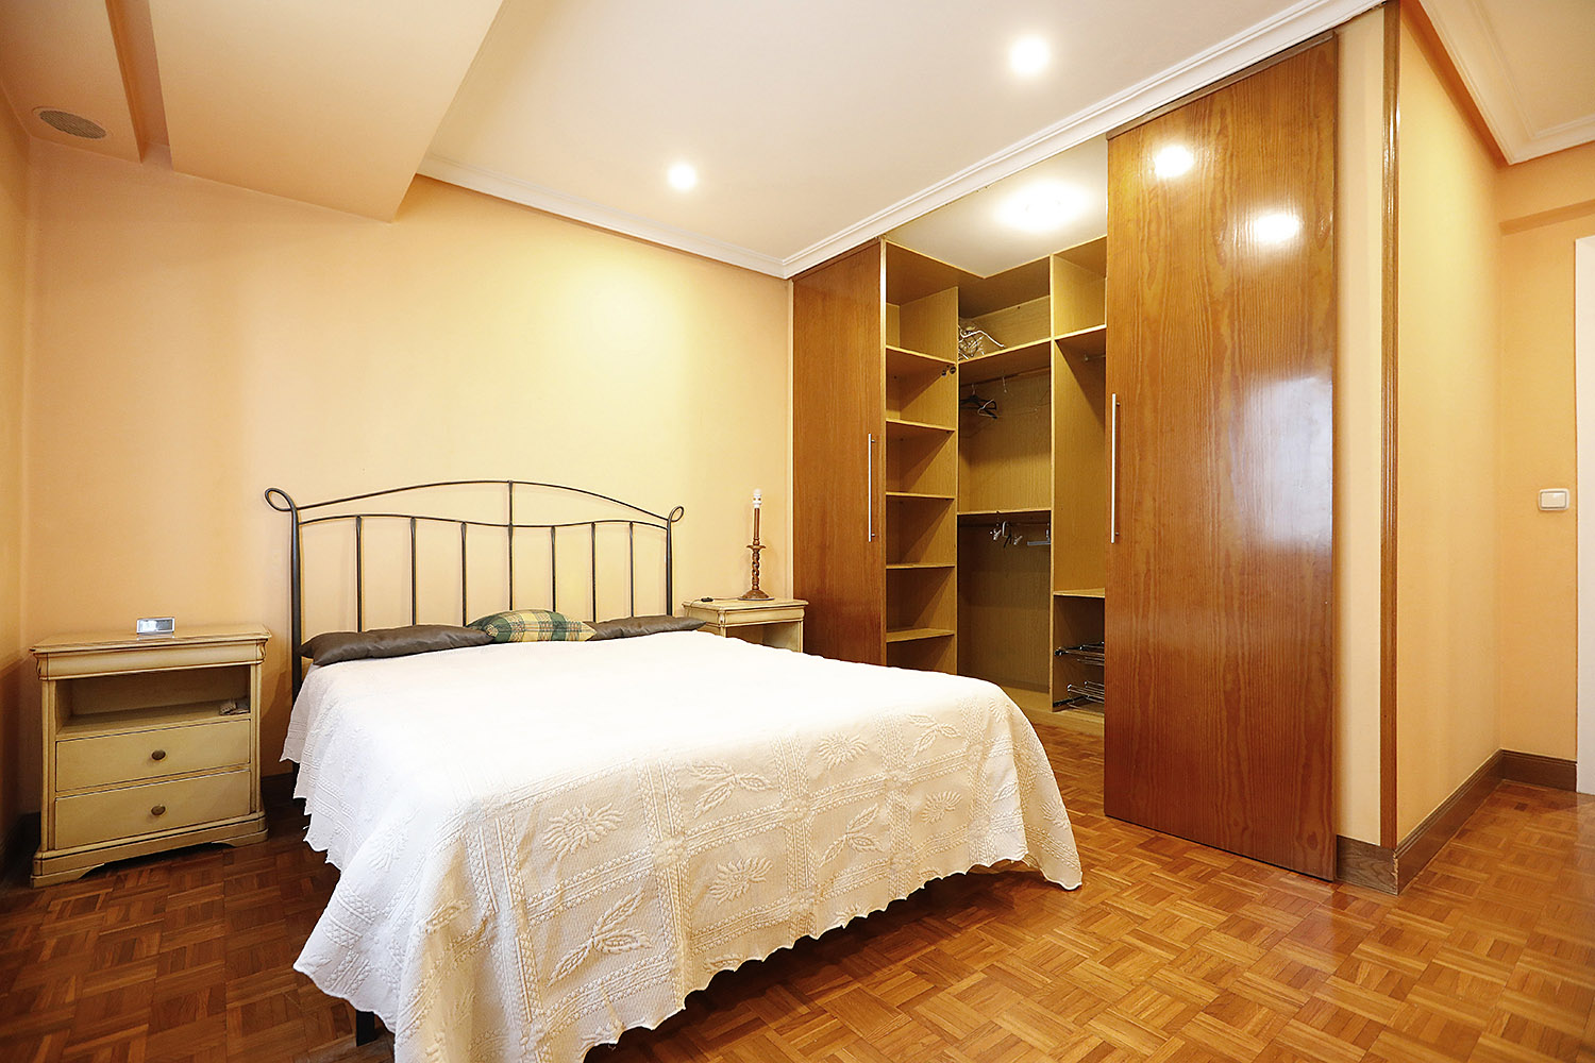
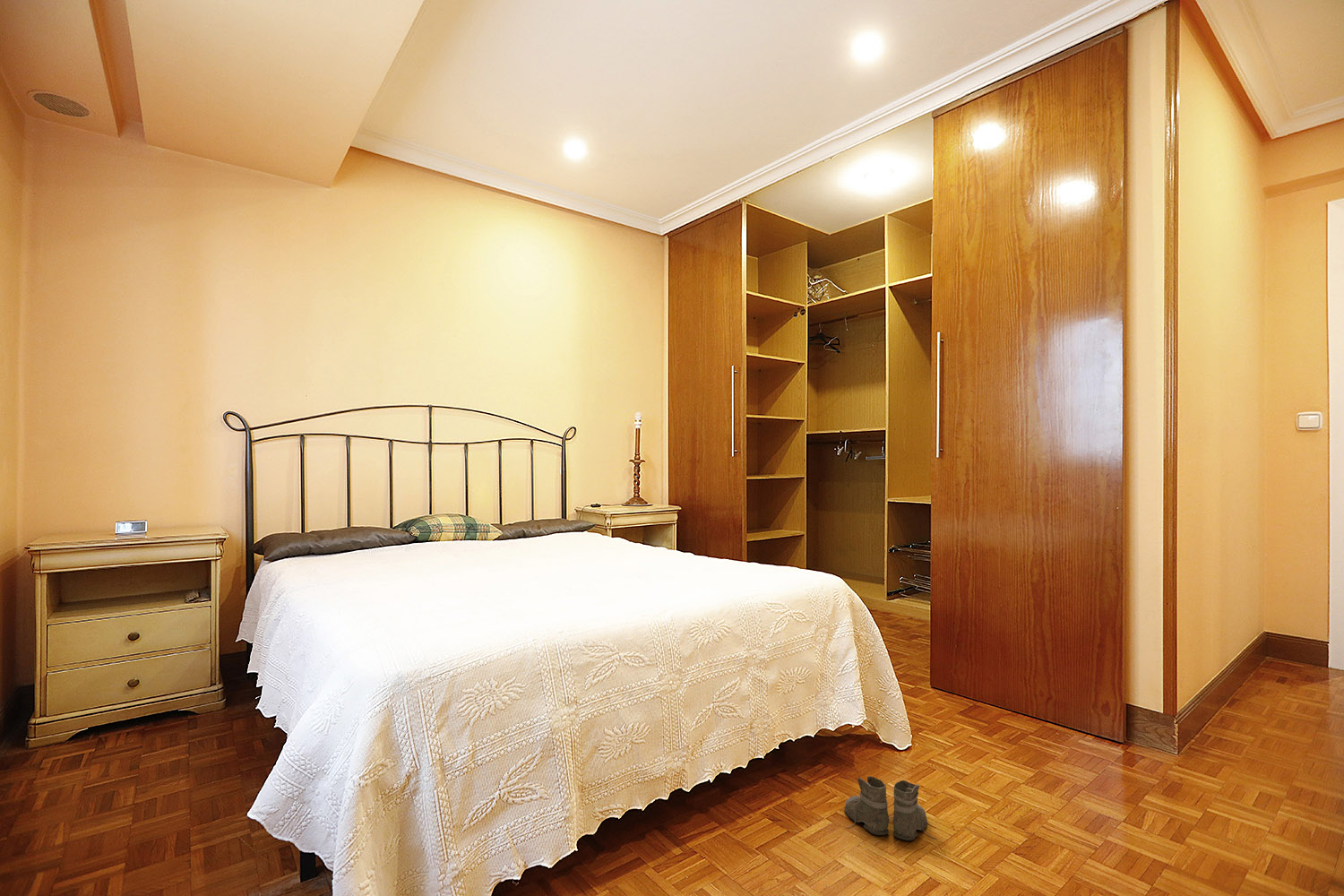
+ boots (886, 800)
